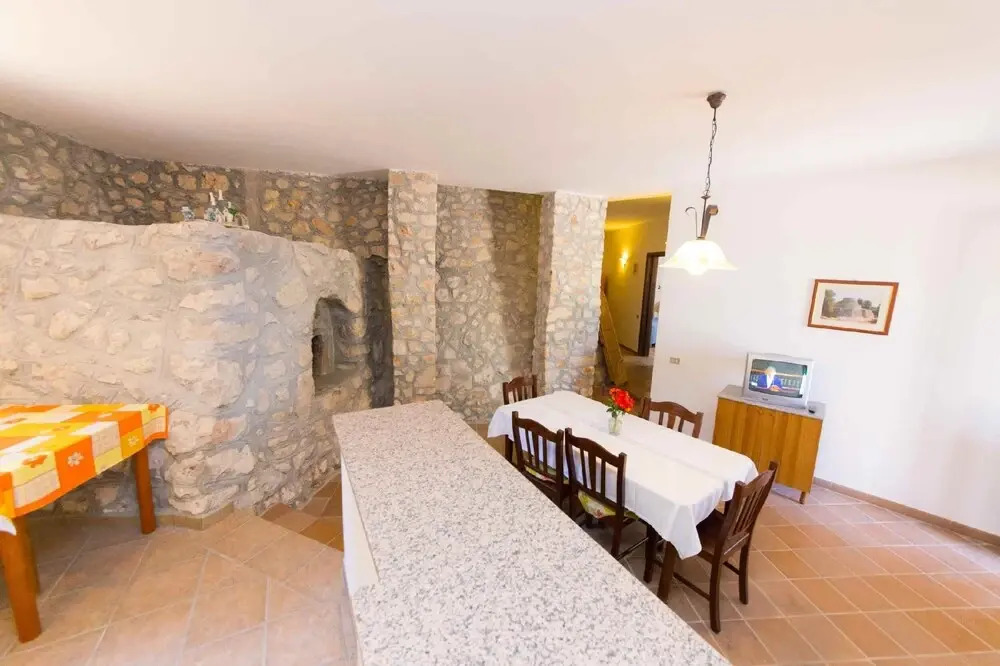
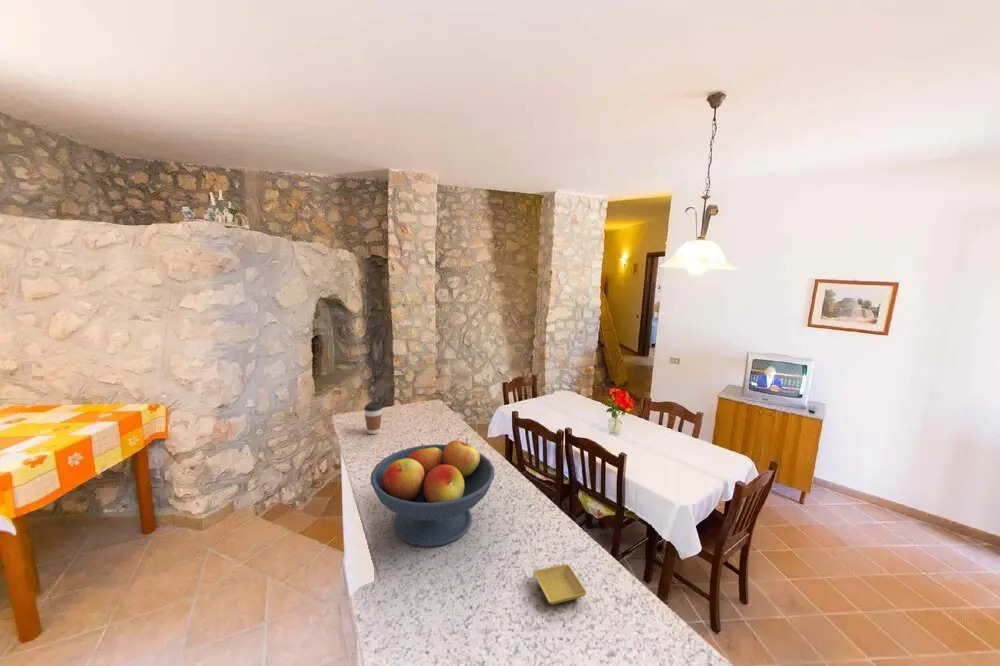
+ fruit bowl (434, 486)
+ coffee cup (373, 418)
+ saucer (558, 585)
